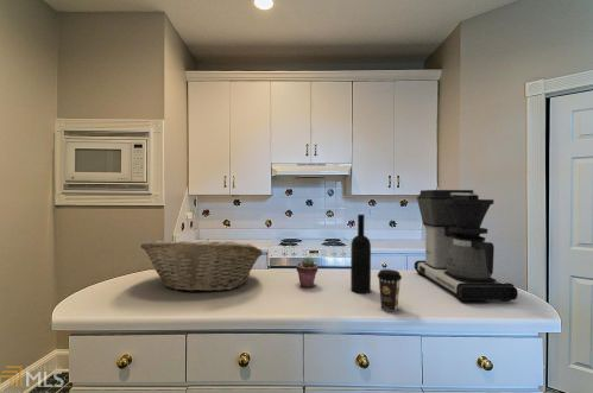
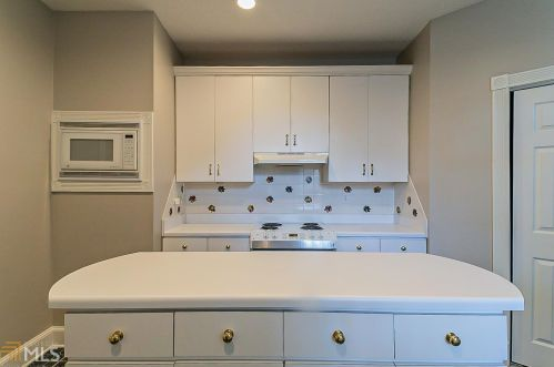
- wine bottle (360, 252)
- potted succulent (307, 271)
- coffee maker (458, 237)
- coffee cup (389, 290)
- fruit basket (203, 259)
